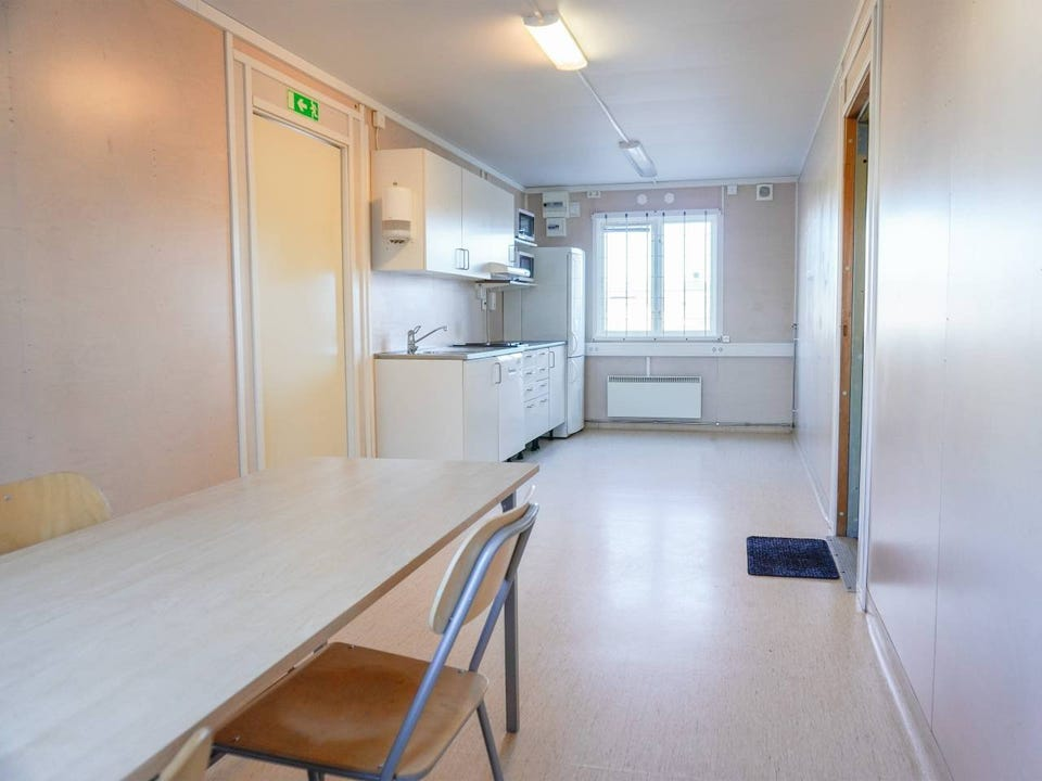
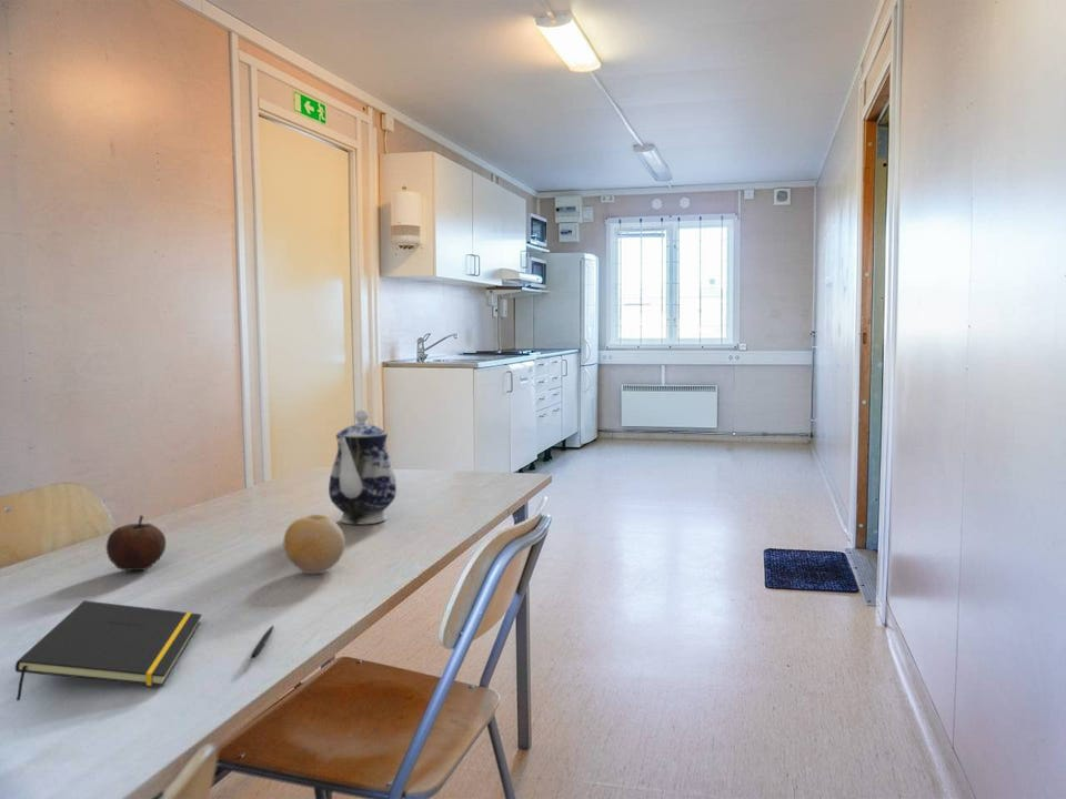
+ teapot (362, 465)
+ pen (264, 638)
+ notepad (119, 639)
+ fruit (314, 544)
+ fruit (135, 543)
